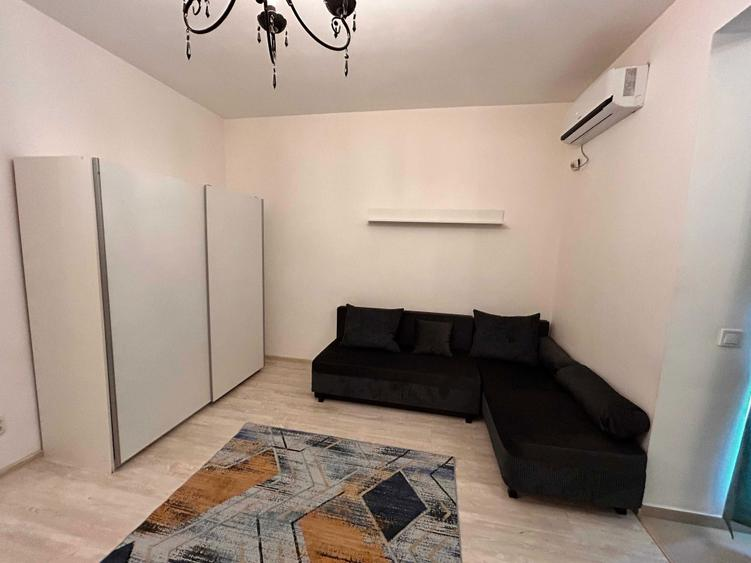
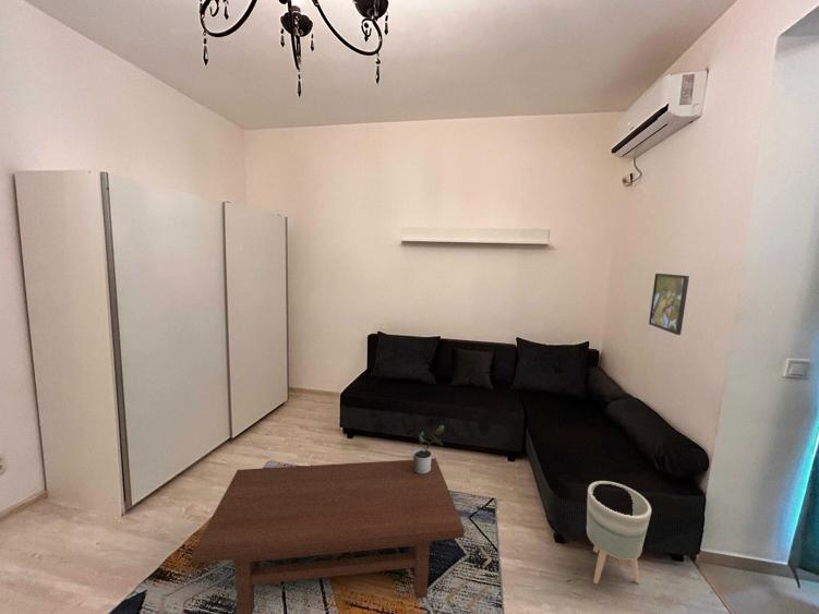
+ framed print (666, 302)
+ planter (613, 534)
+ potted plant (426, 448)
+ coffee table (338, 528)
